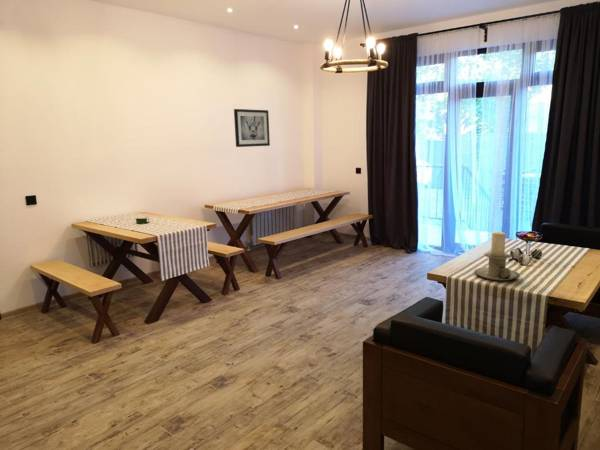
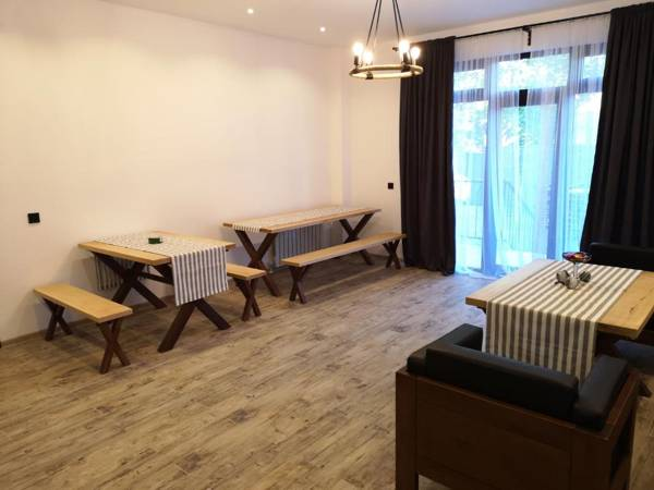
- wall art (252, 128)
- candle holder (497, 254)
